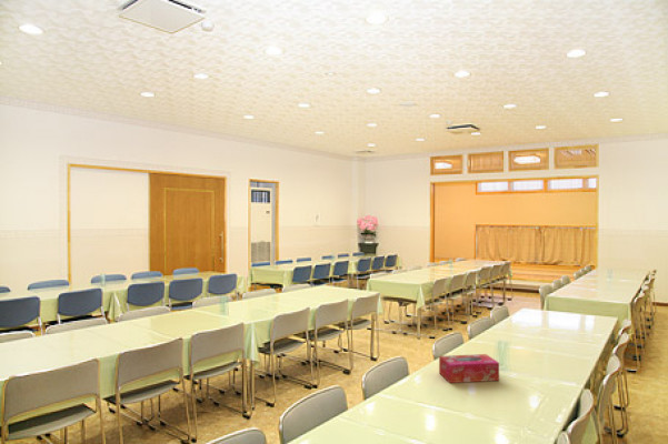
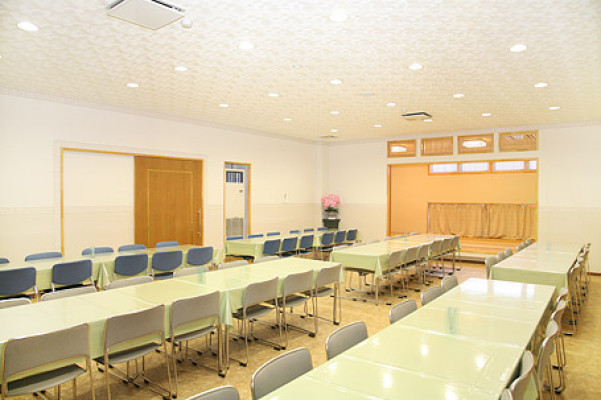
- tissue box (468, 367)
